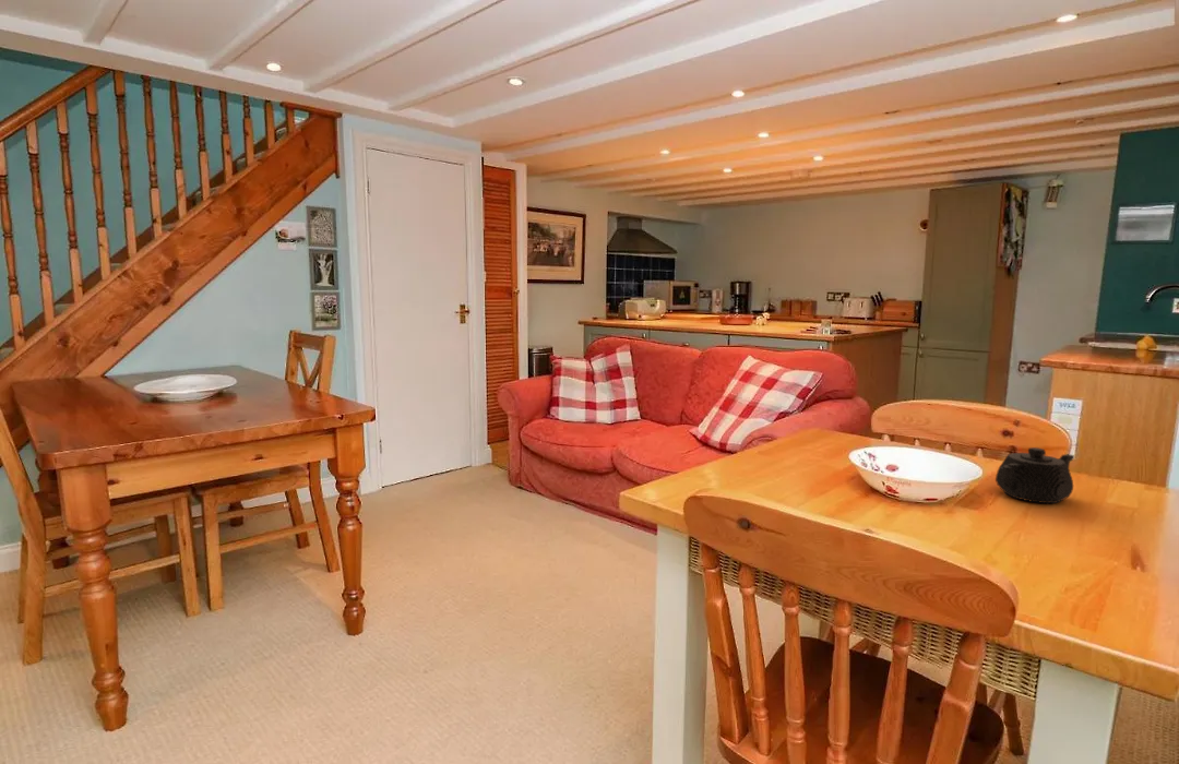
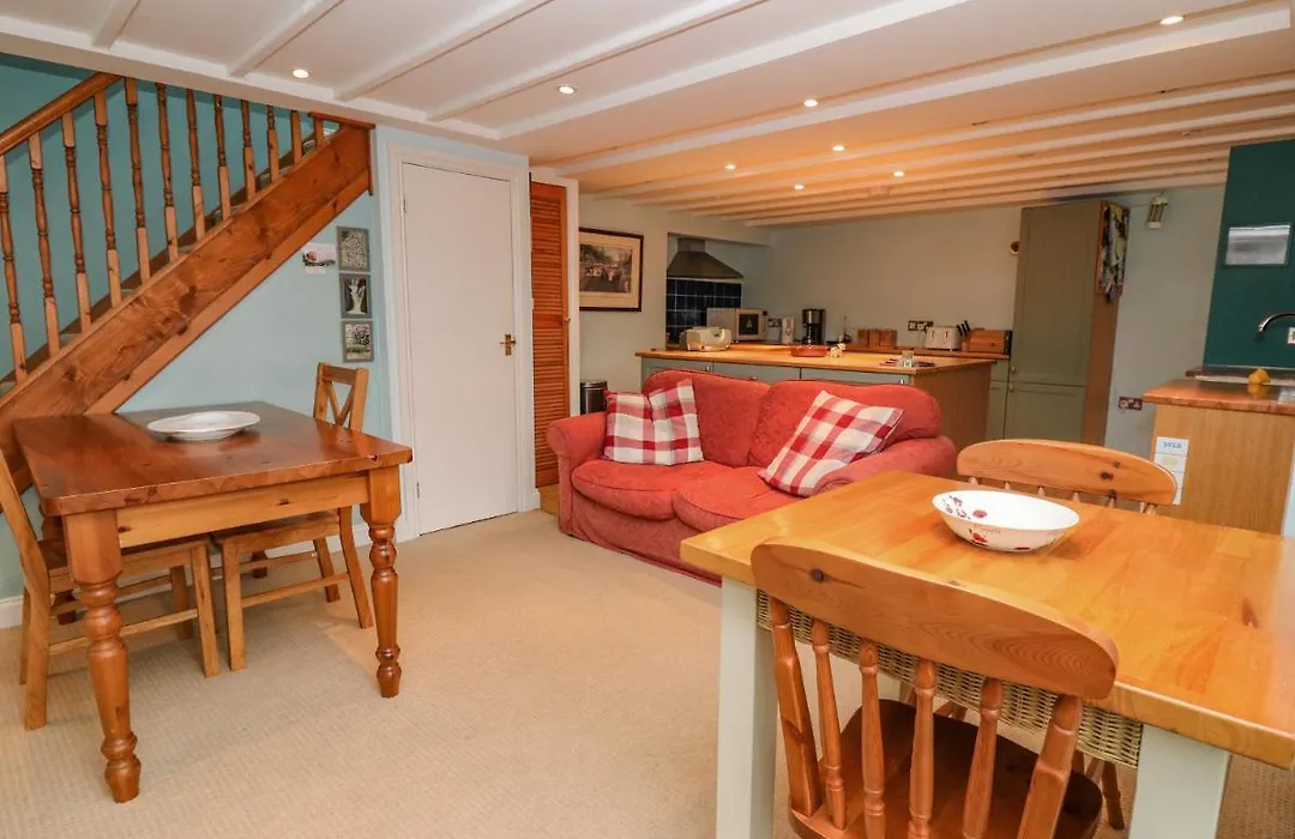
- teapot (1036, 471)
